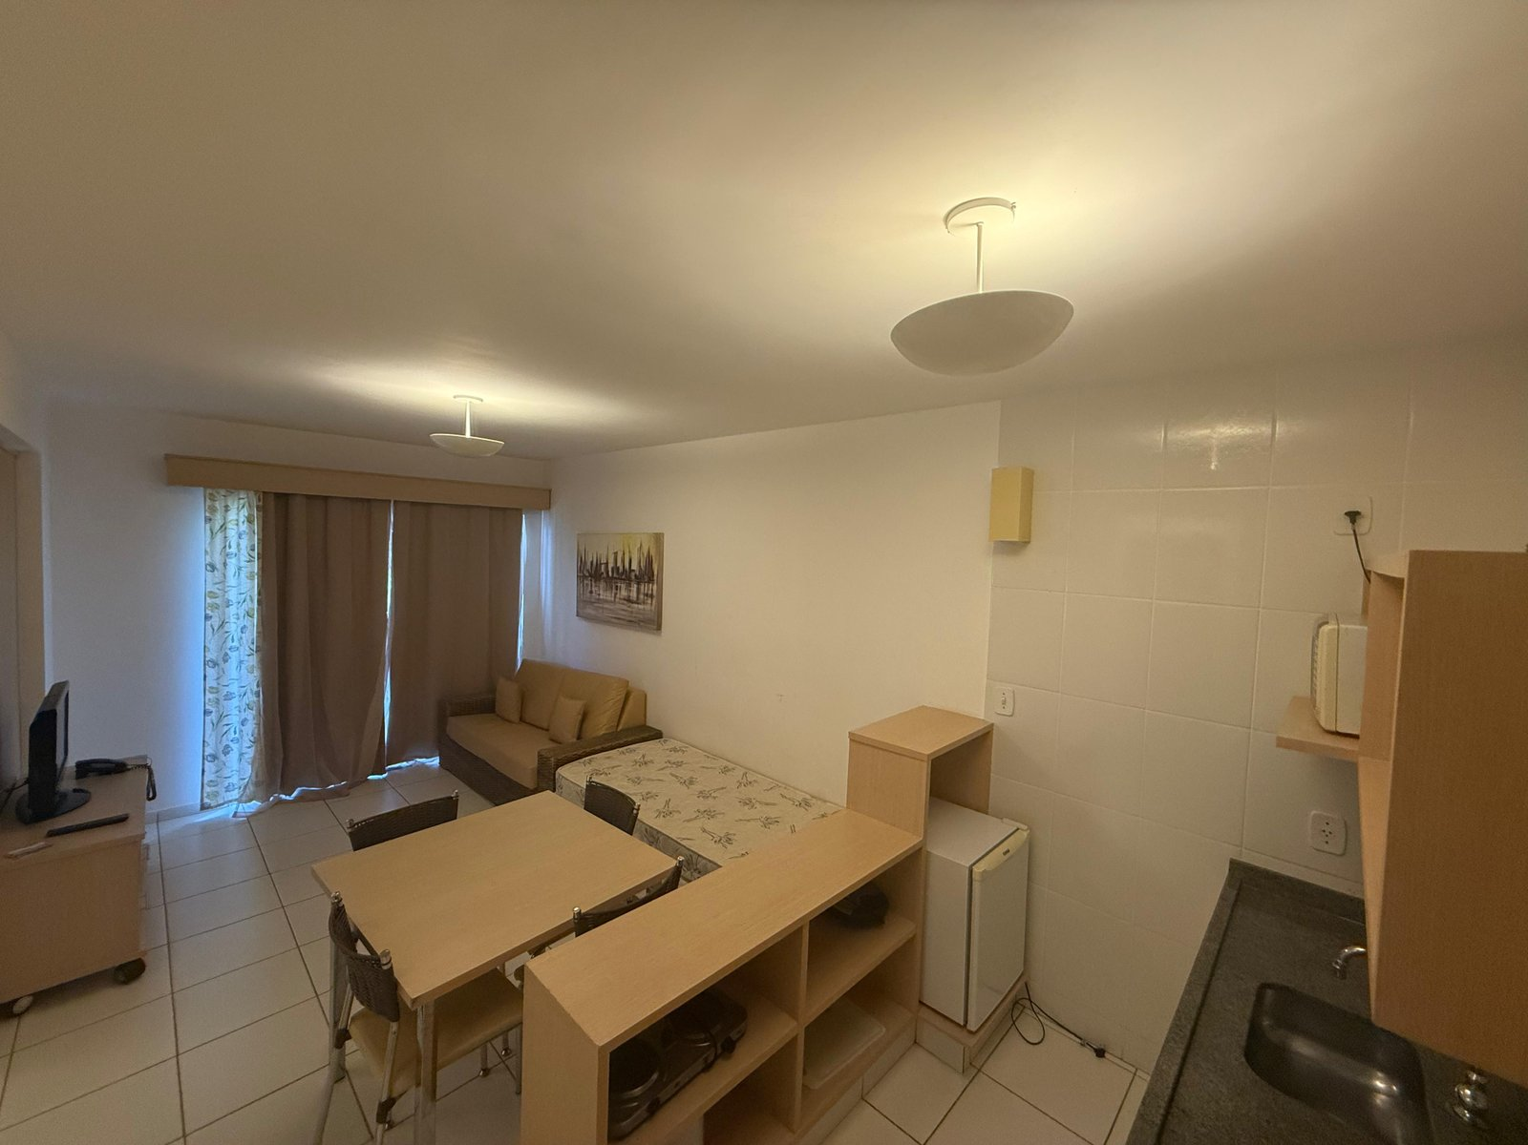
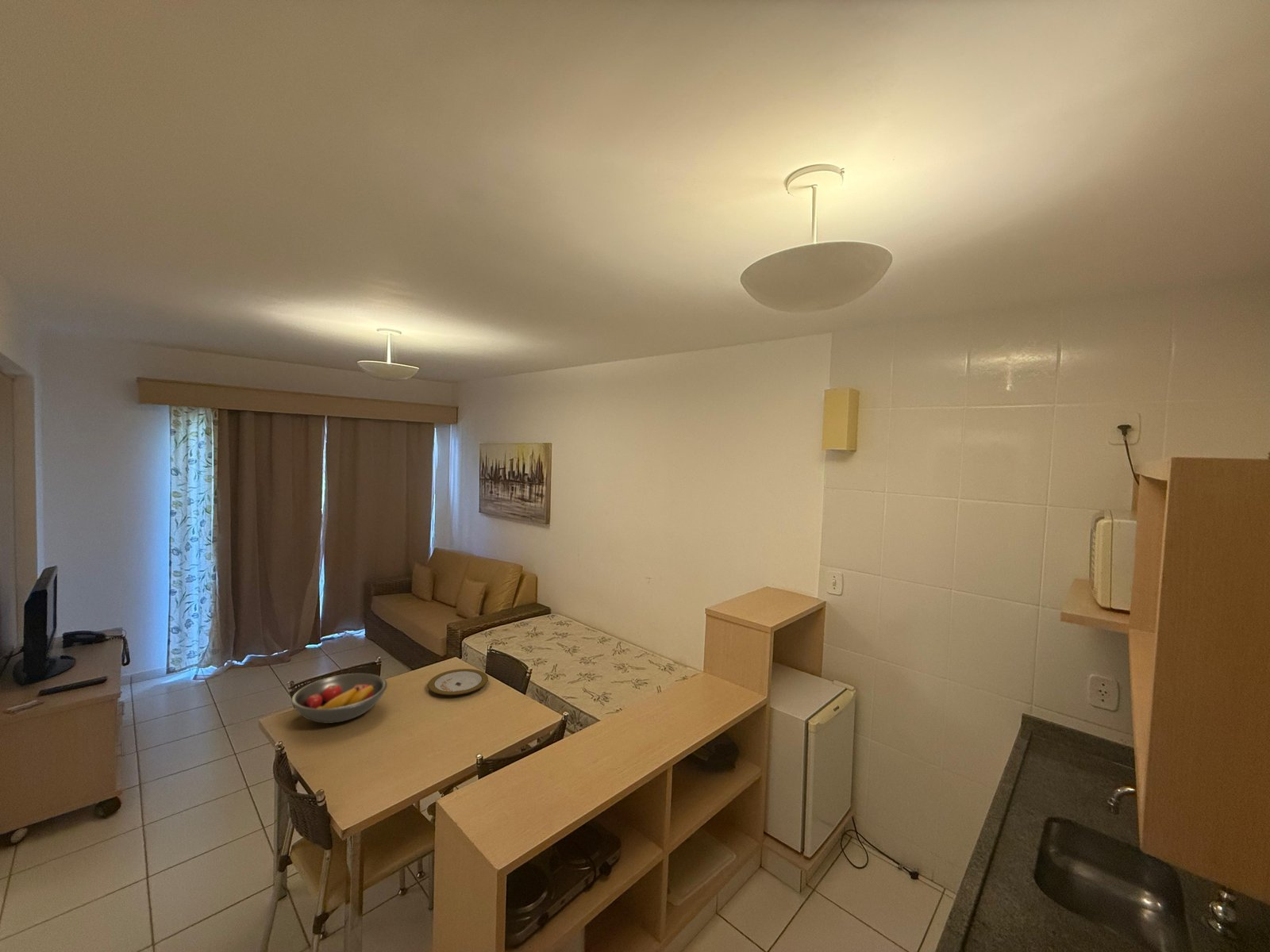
+ fruit bowl (341, 698)
+ plate (458, 683)
